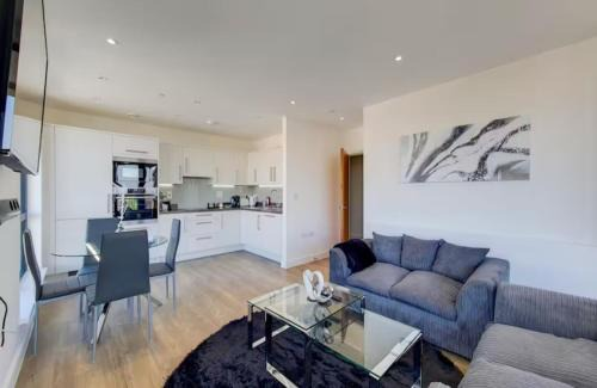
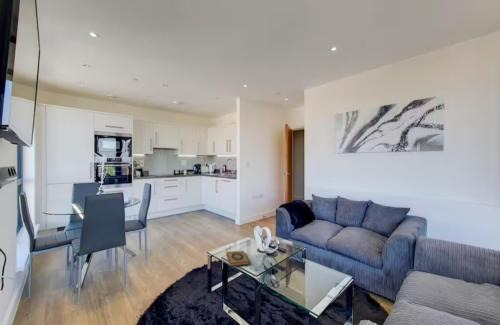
+ hardback book (237, 257)
